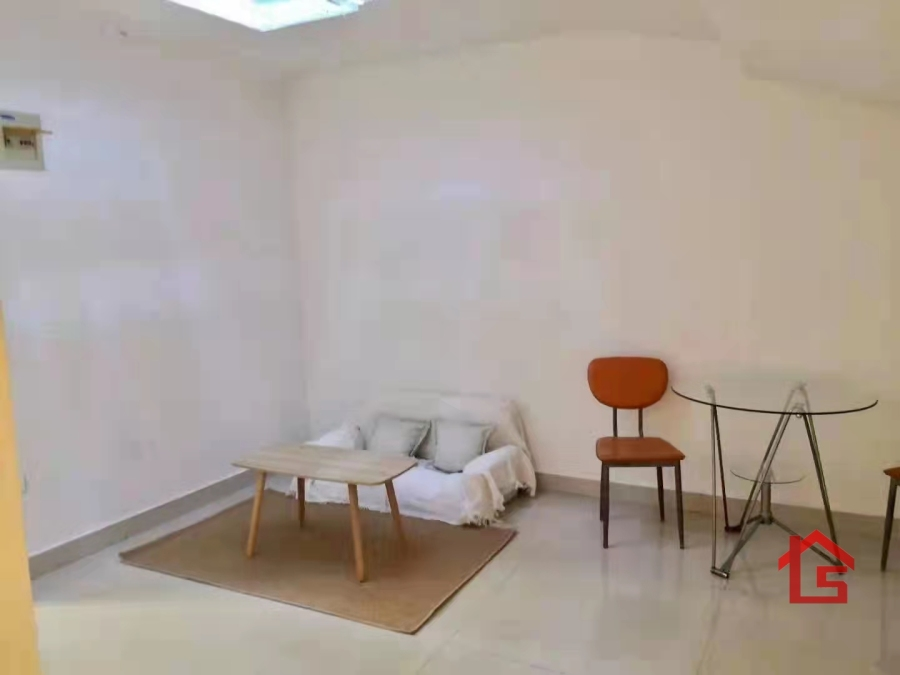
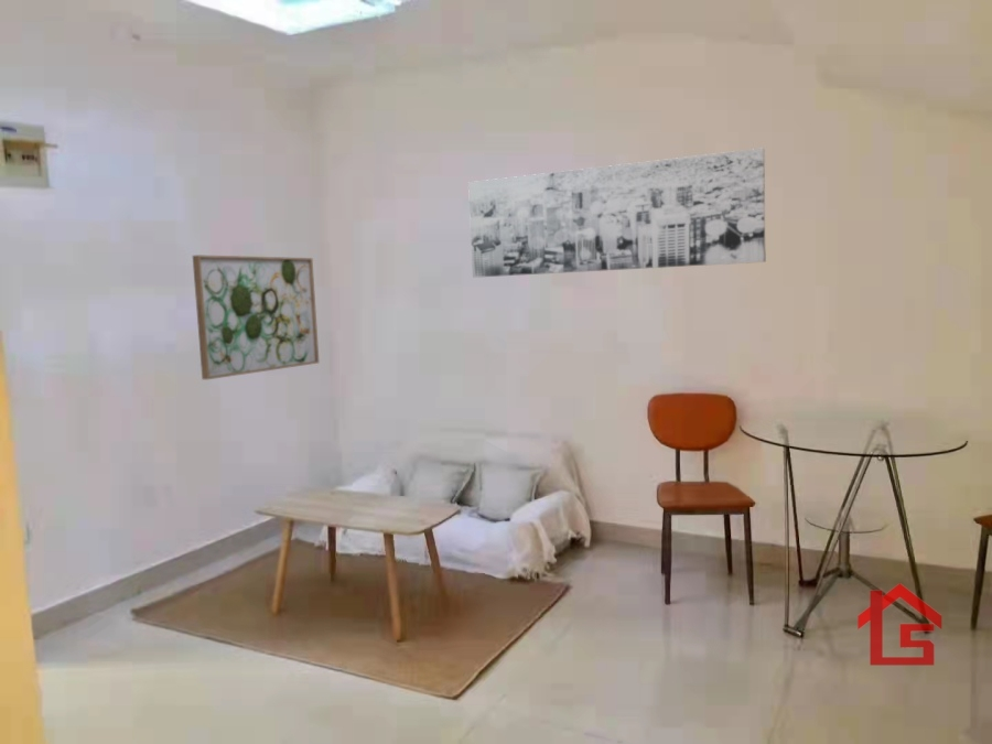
+ wall art (262, 313)
+ wall art (605, 218)
